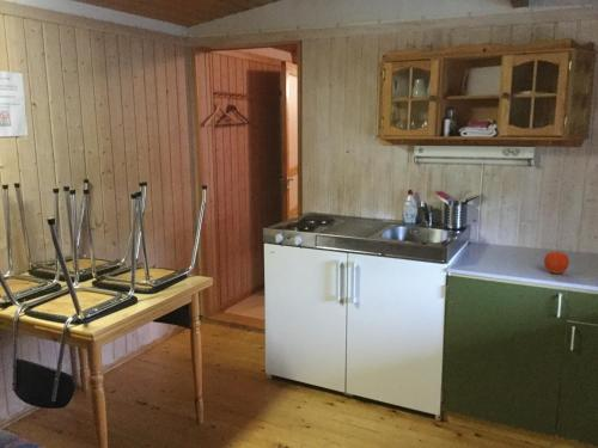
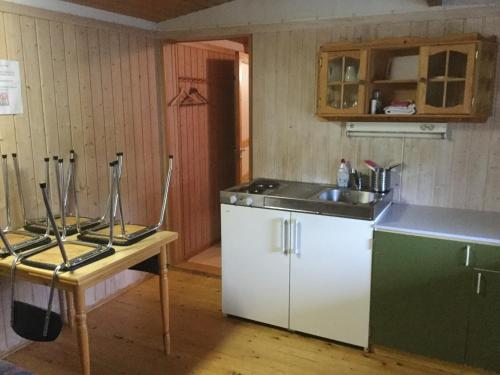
- fruit (556, 262)
